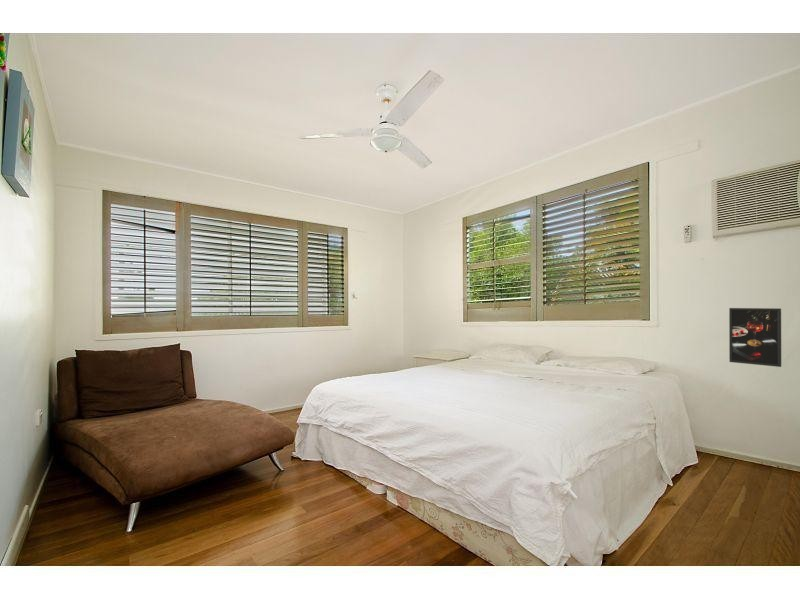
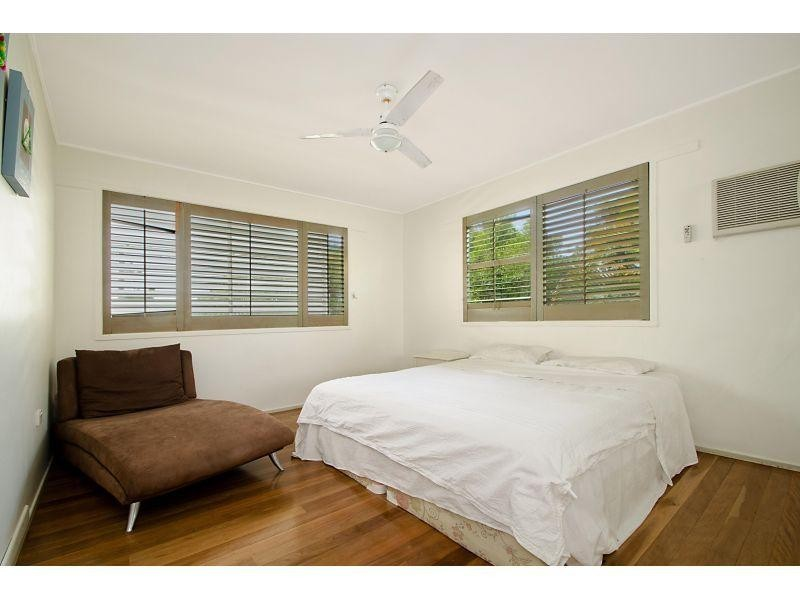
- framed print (754, 336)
